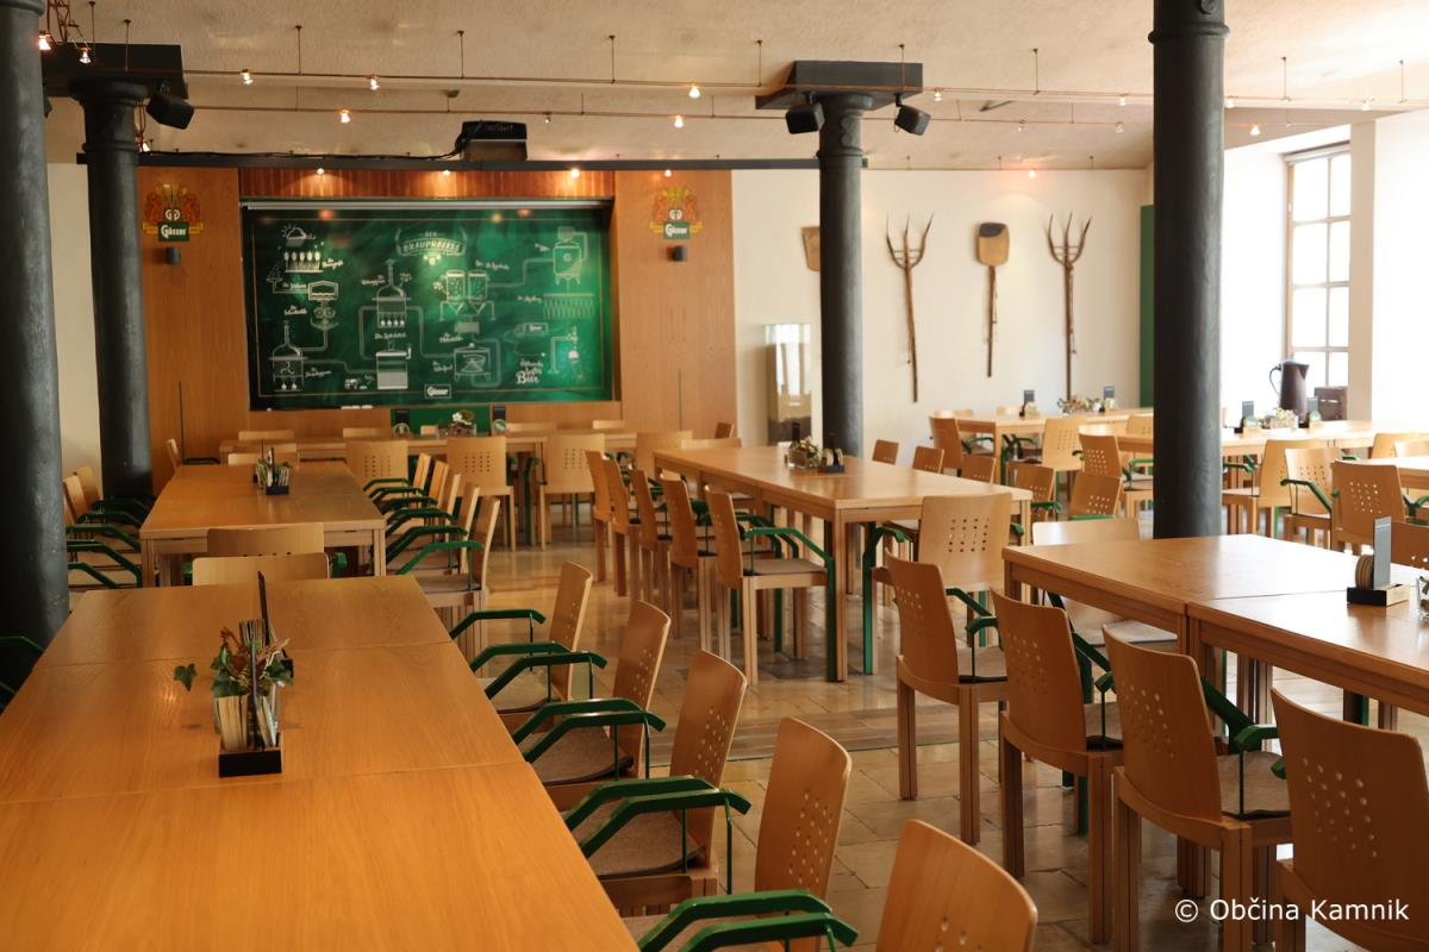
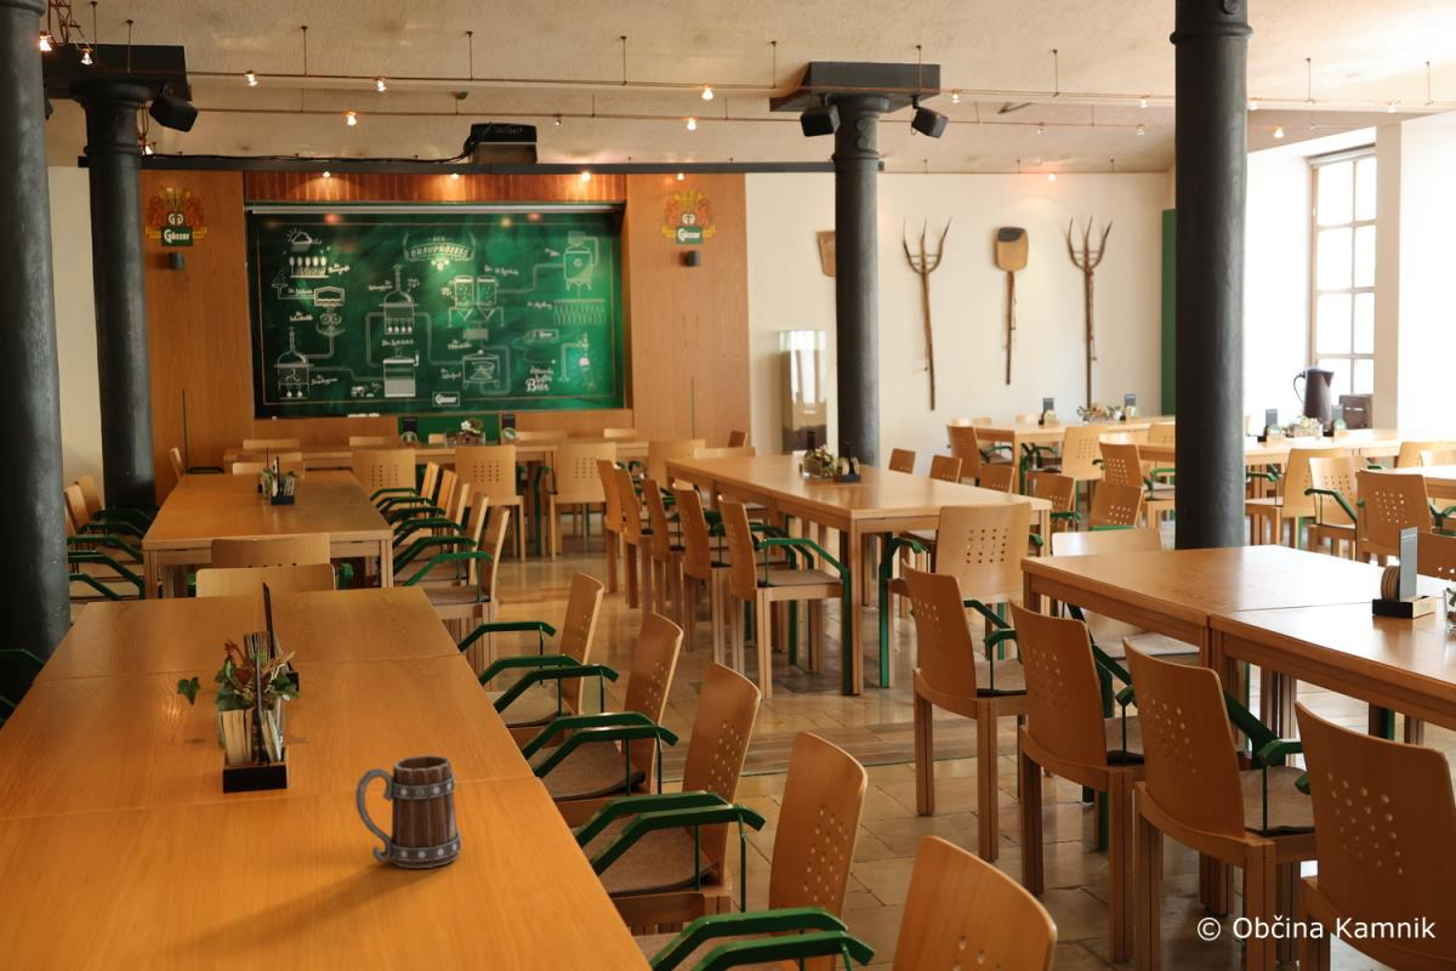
+ beer mug (408, 812)
